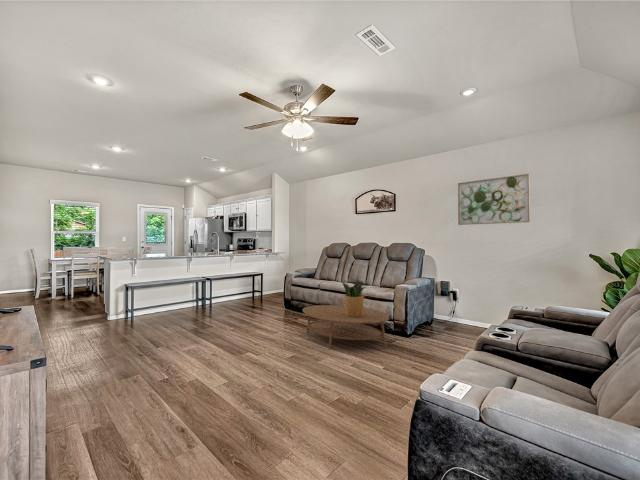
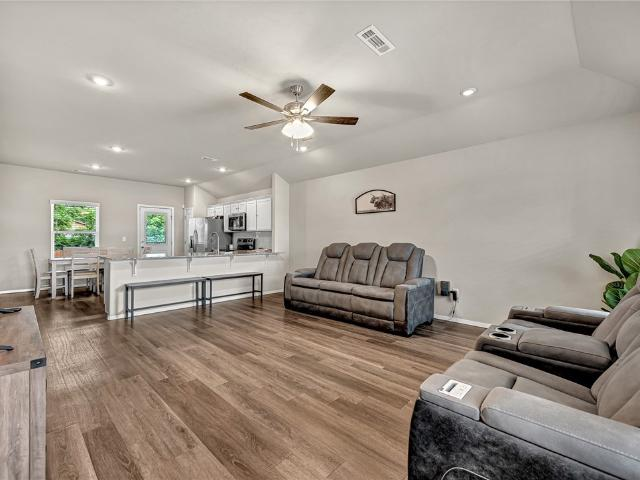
- potted plant (354, 297)
- wall art (491, 201)
- coffee table (343, 326)
